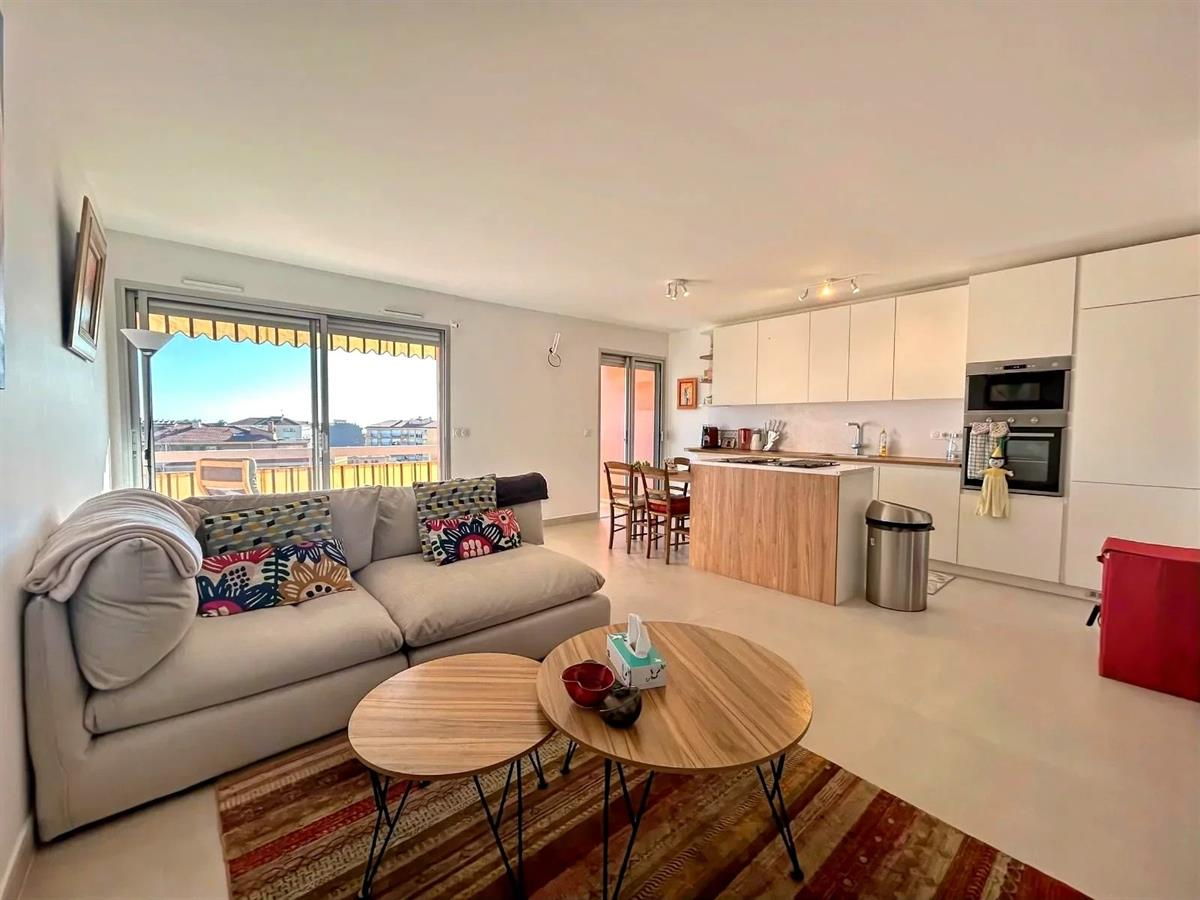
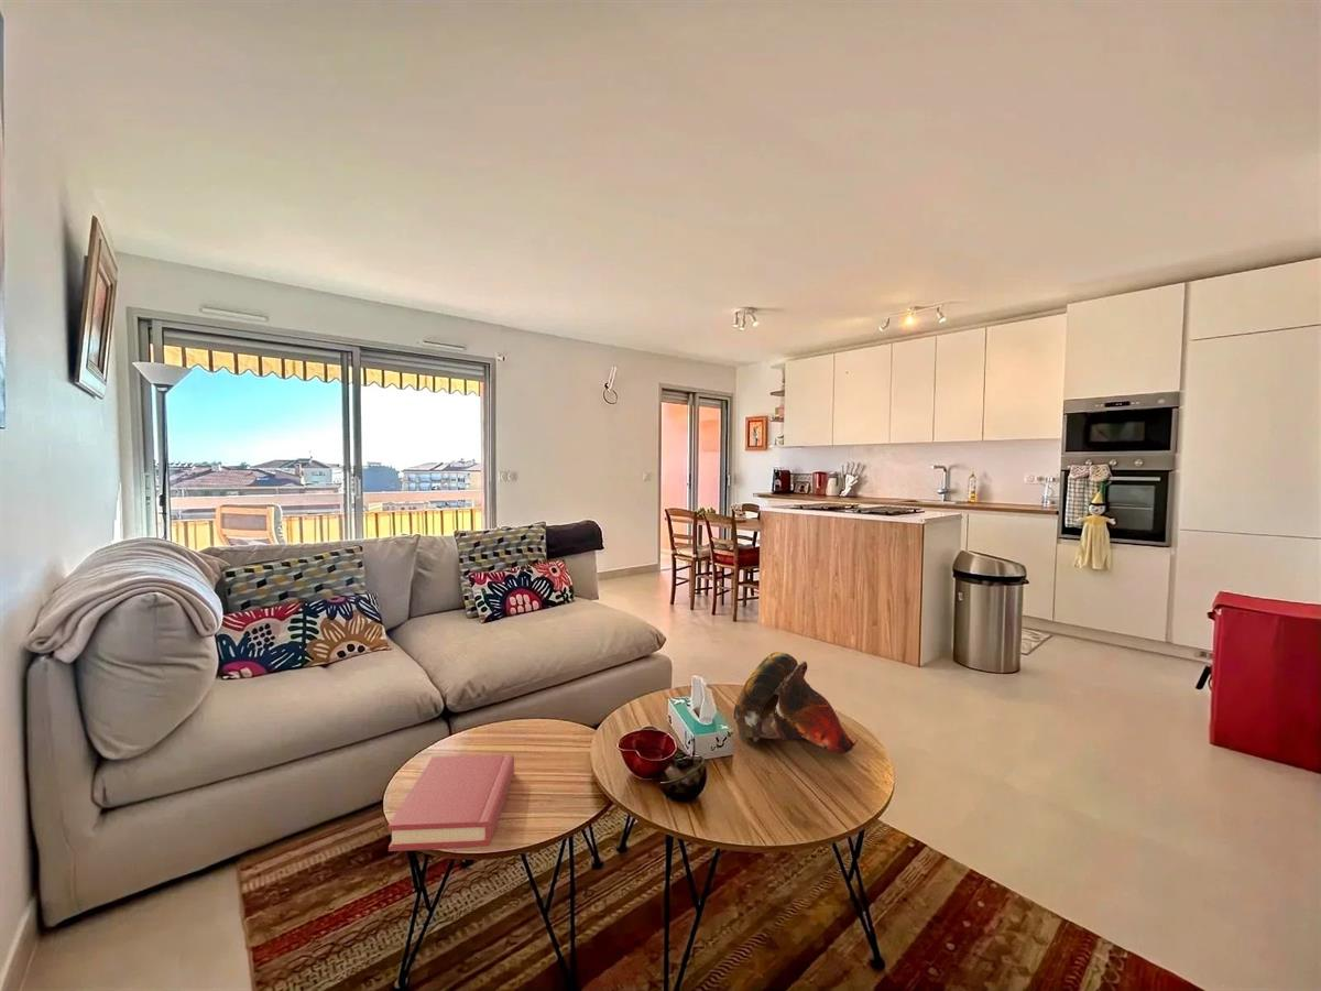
+ hardback book (458, 797)
+ decorative bowl (795, 700)
